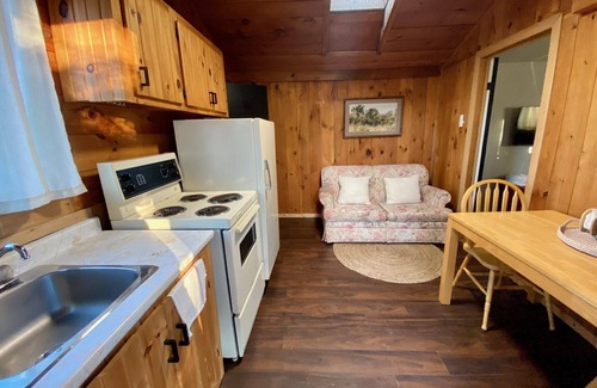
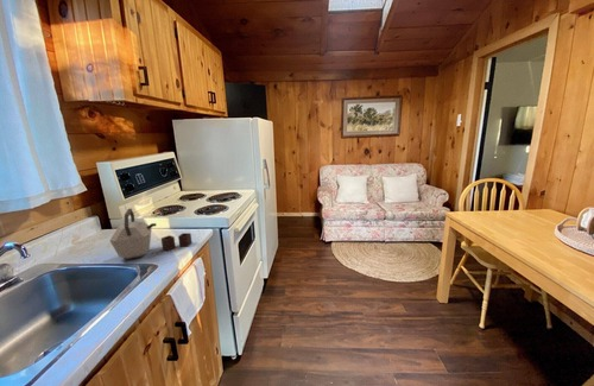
+ kettle (151, 228)
